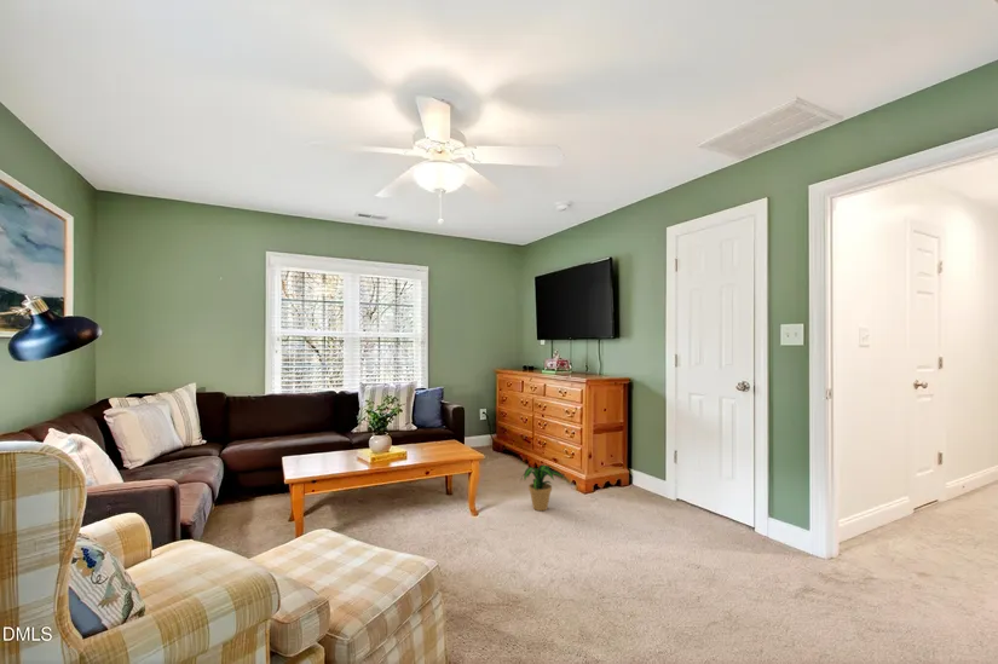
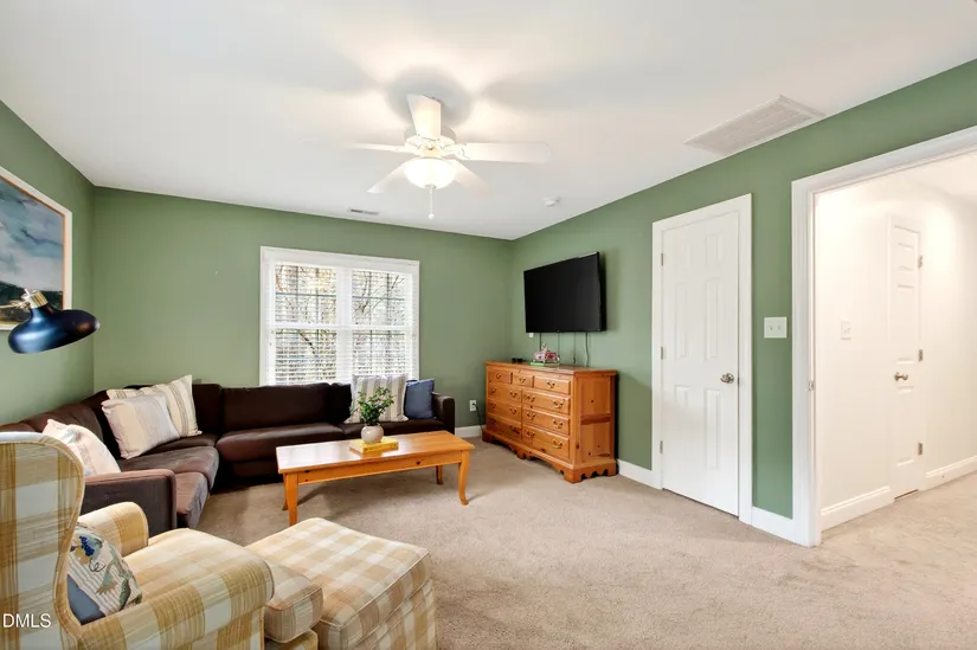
- potted plant (540, 486)
